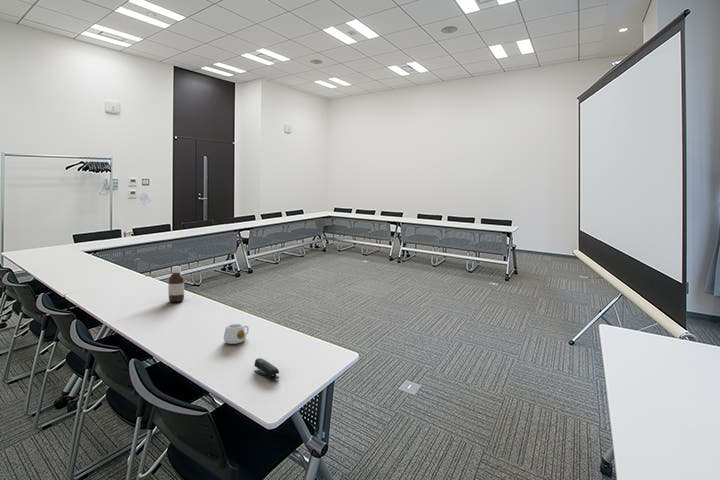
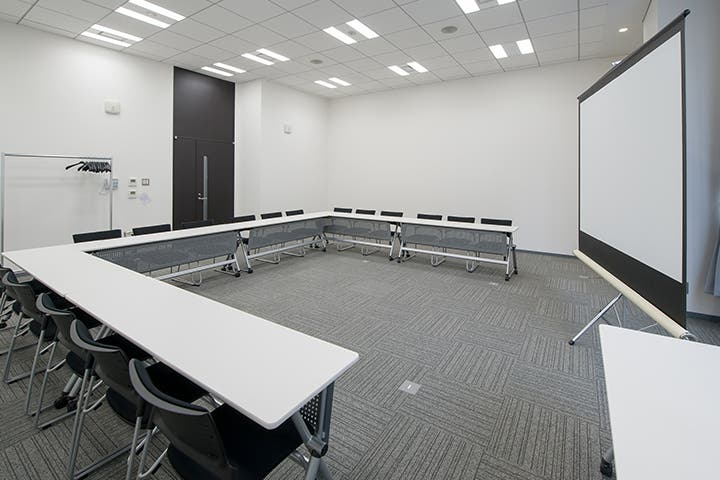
- mug (237, 333)
- stapler (266, 368)
- bottle (176, 283)
